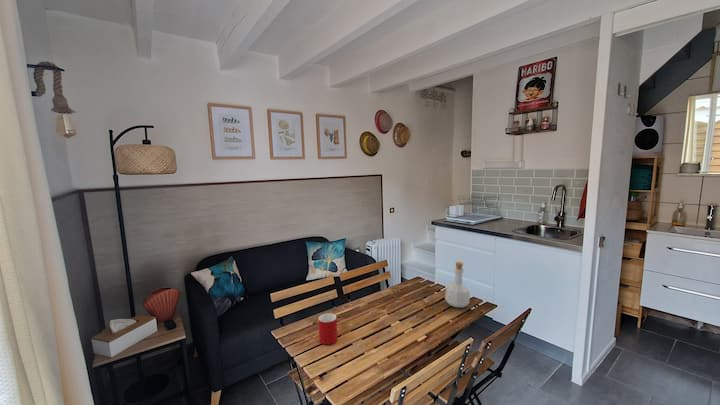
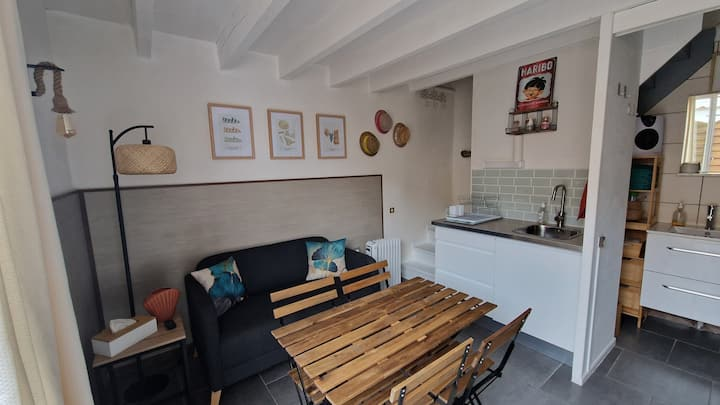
- bottle (457, 283)
- cup (329, 326)
